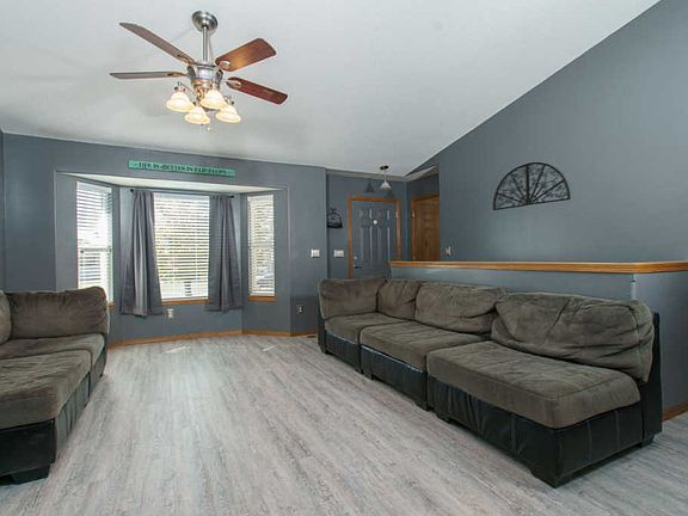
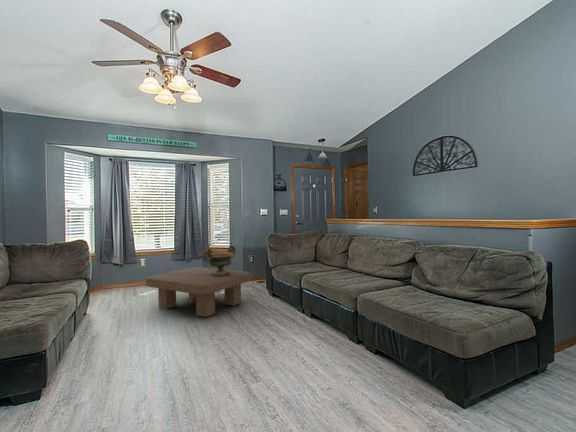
+ coffee table (200, 290)
+ decorative urn (220, 260)
